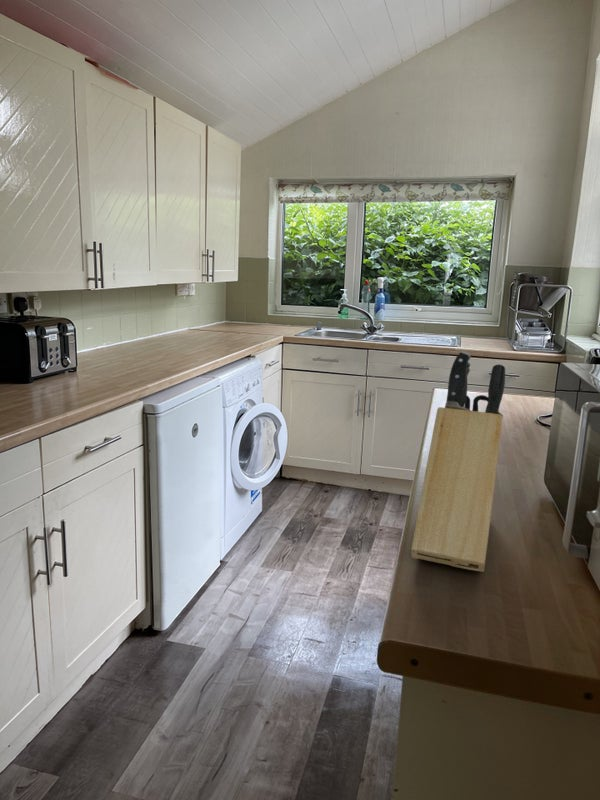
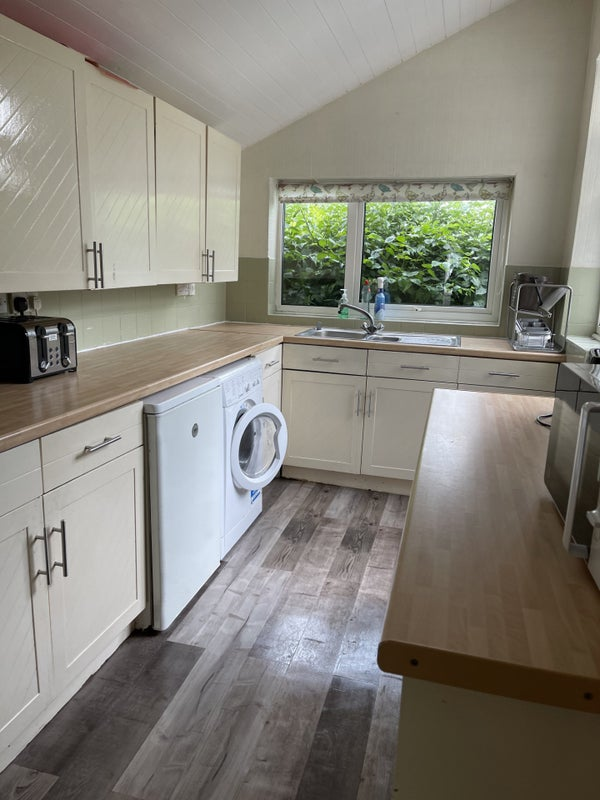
- knife block (464, 447)
